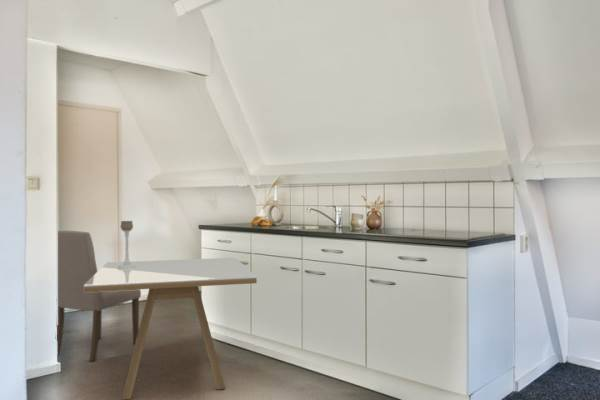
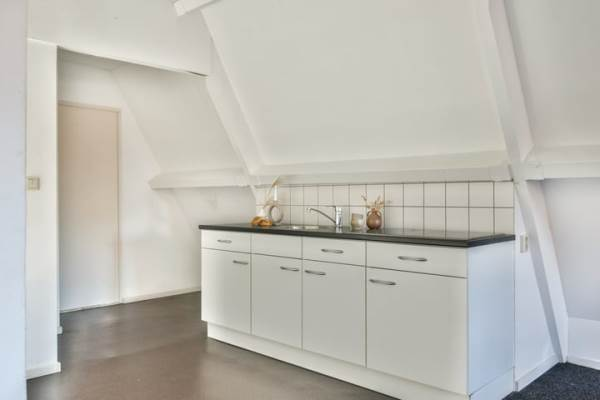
- dining chair (96, 292)
- dining table (168, 299)
- candle holder (126, 243)
